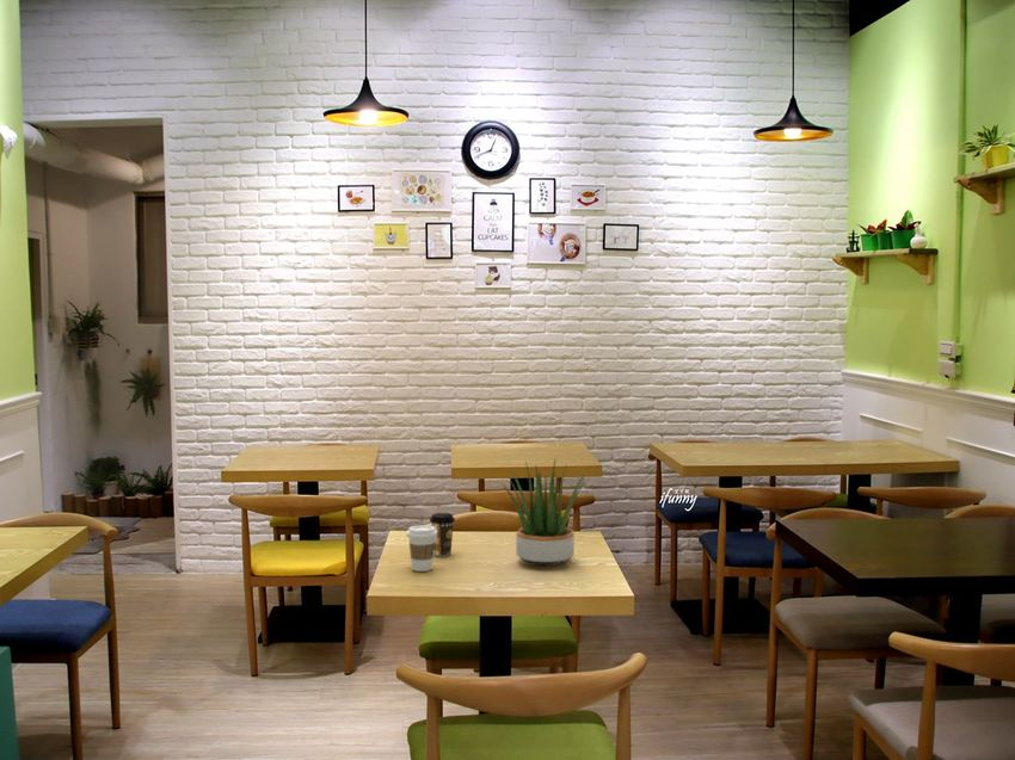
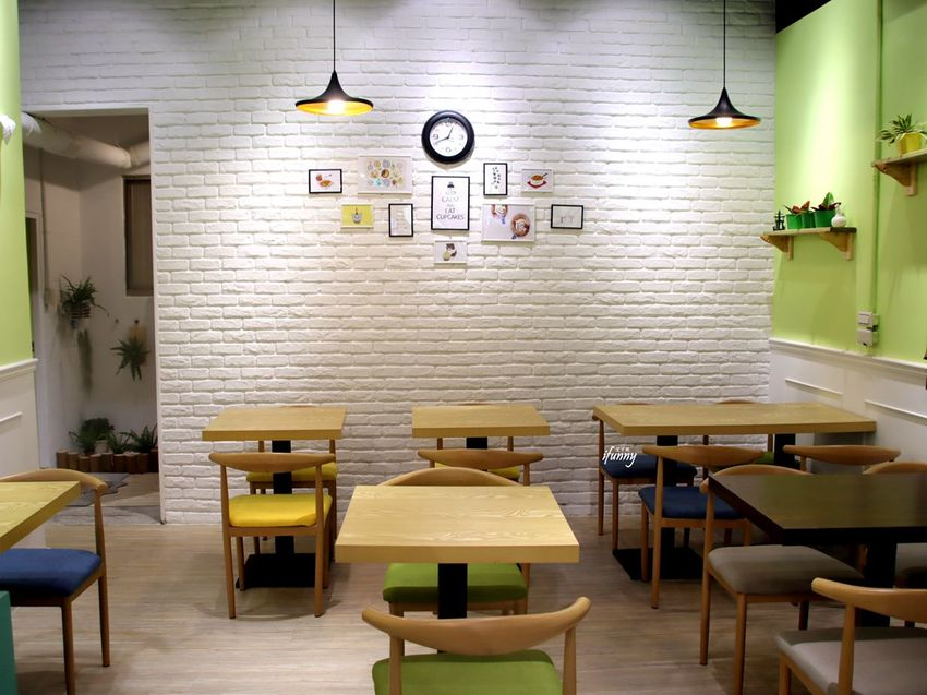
- potted plant (545, 512)
- coffee cup (442, 535)
- coffee cup (422, 548)
